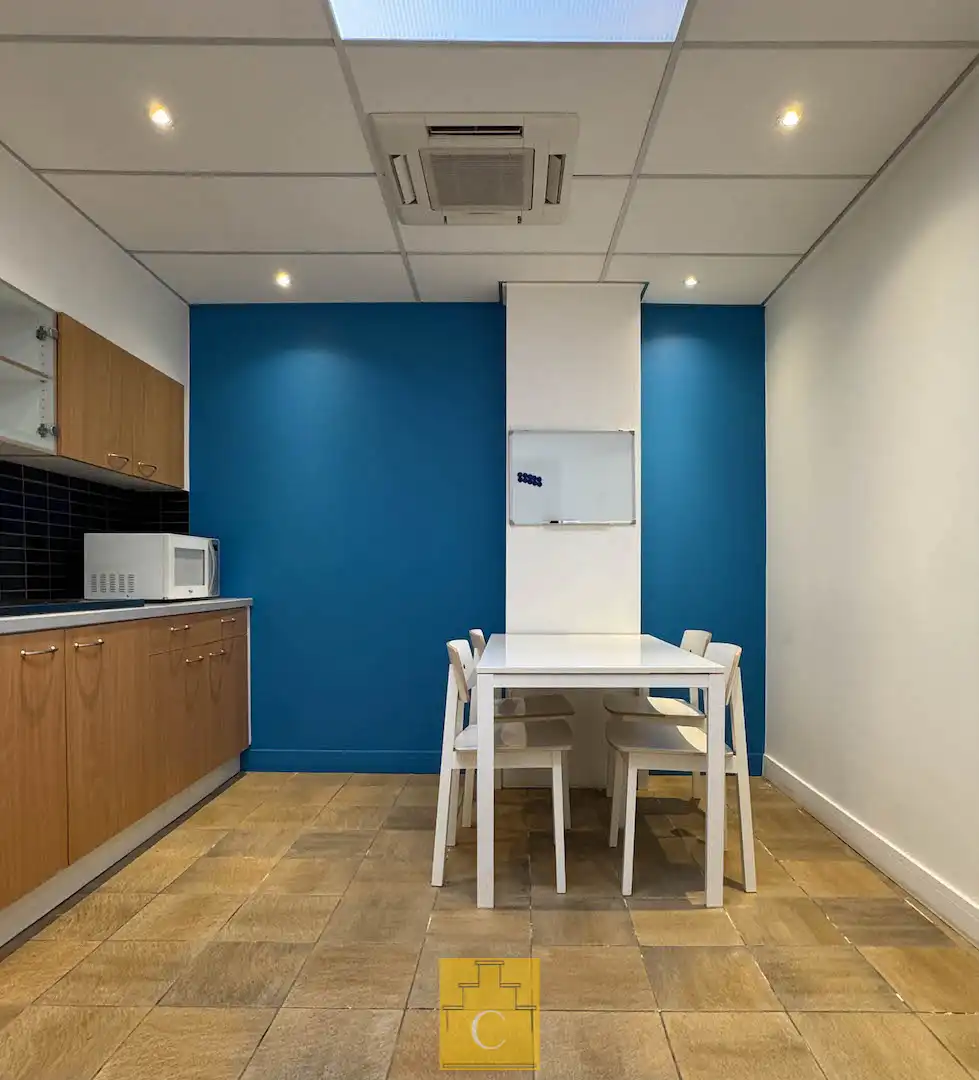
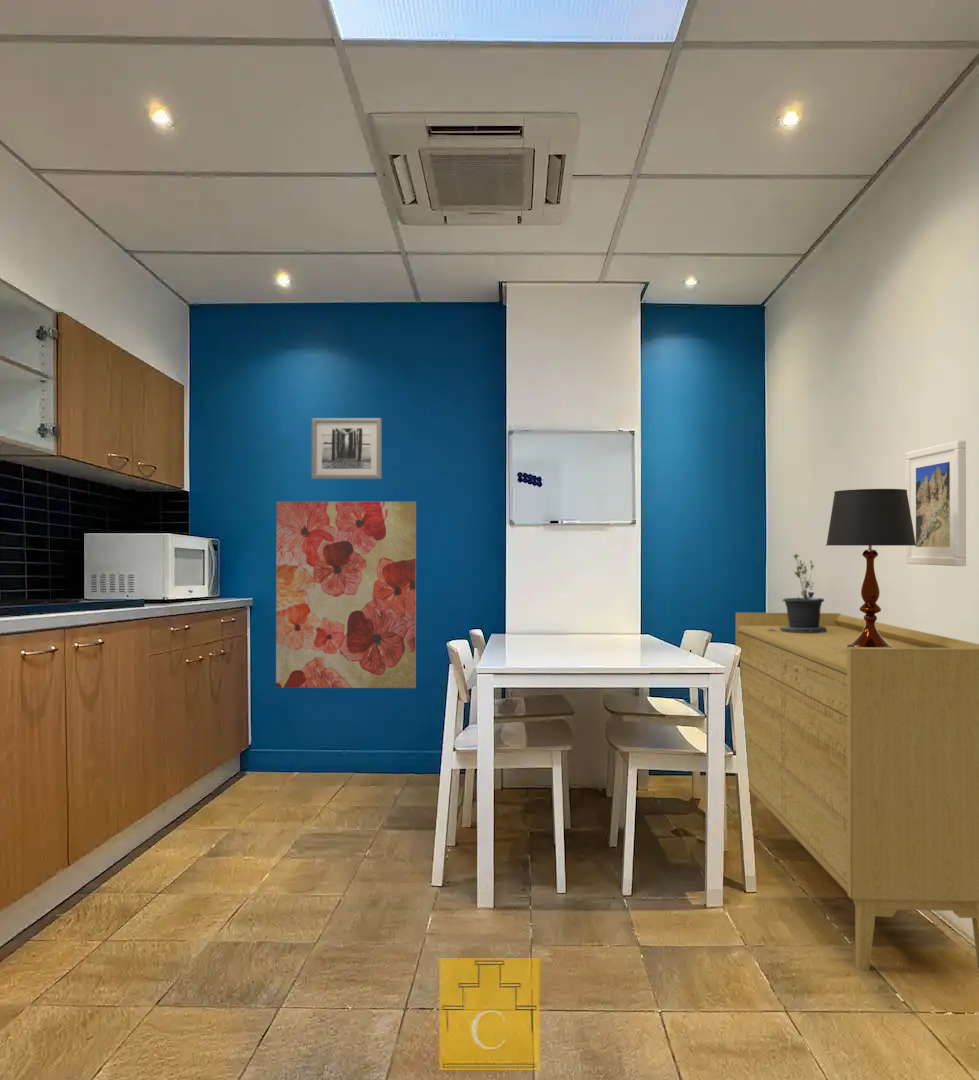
+ potted plant (801, 591)
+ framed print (933, 505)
+ table lamp (870, 571)
+ wall art (346, 594)
+ wall art (346, 448)
+ sideboard (843, 758)
